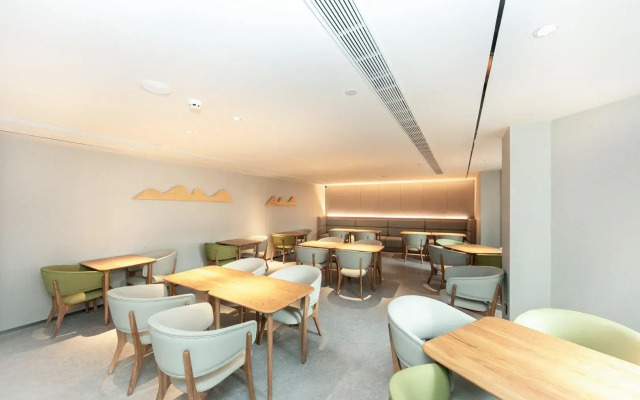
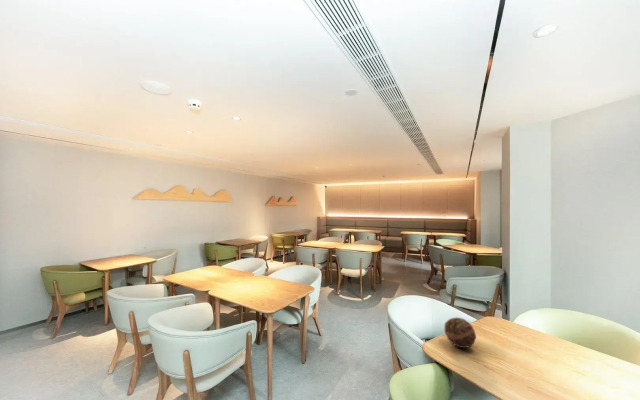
+ decorative ball (459, 332)
